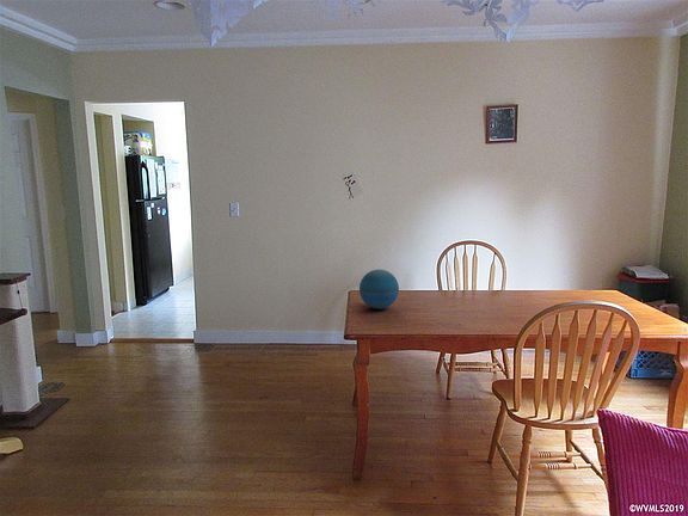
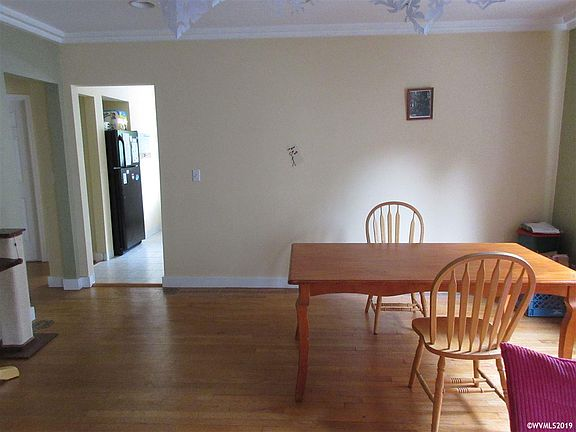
- decorative orb (379, 288)
